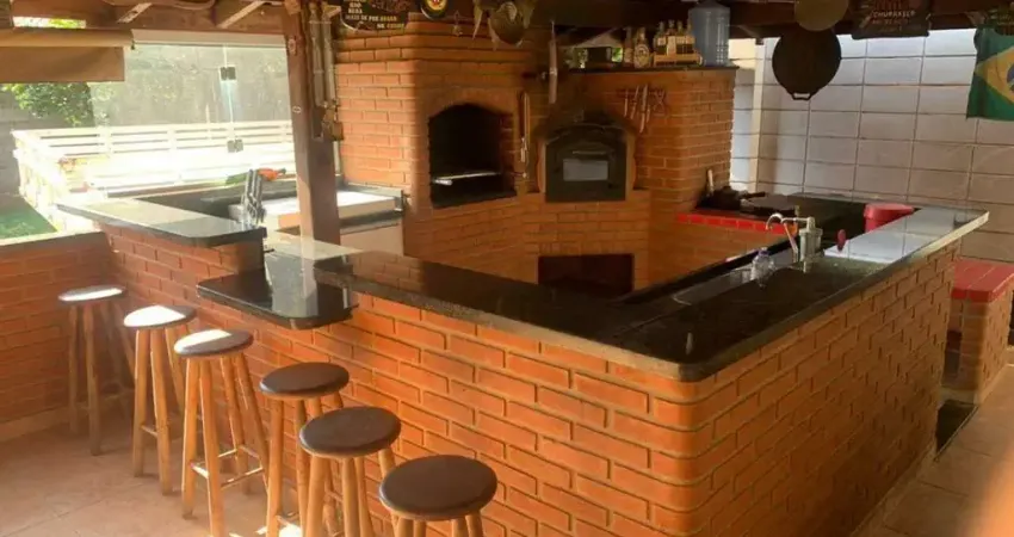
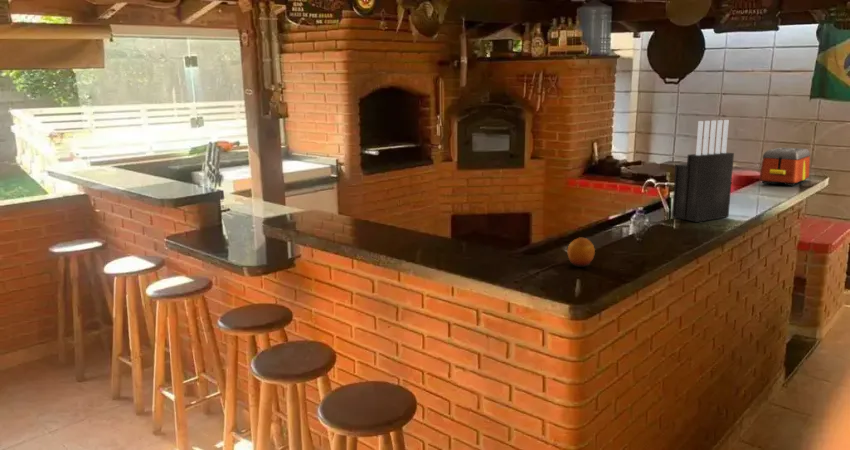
+ knife block (701, 169)
+ toaster (785, 166)
+ fruit (581, 251)
